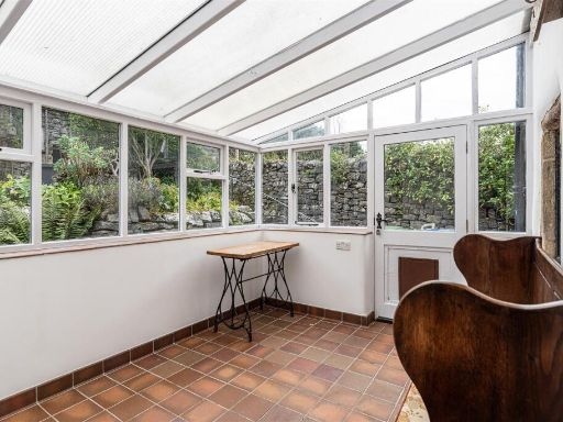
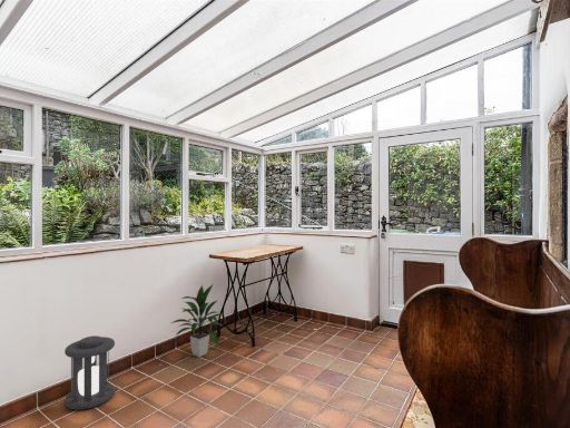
+ lantern (90, 368)
+ indoor plant (200, 320)
